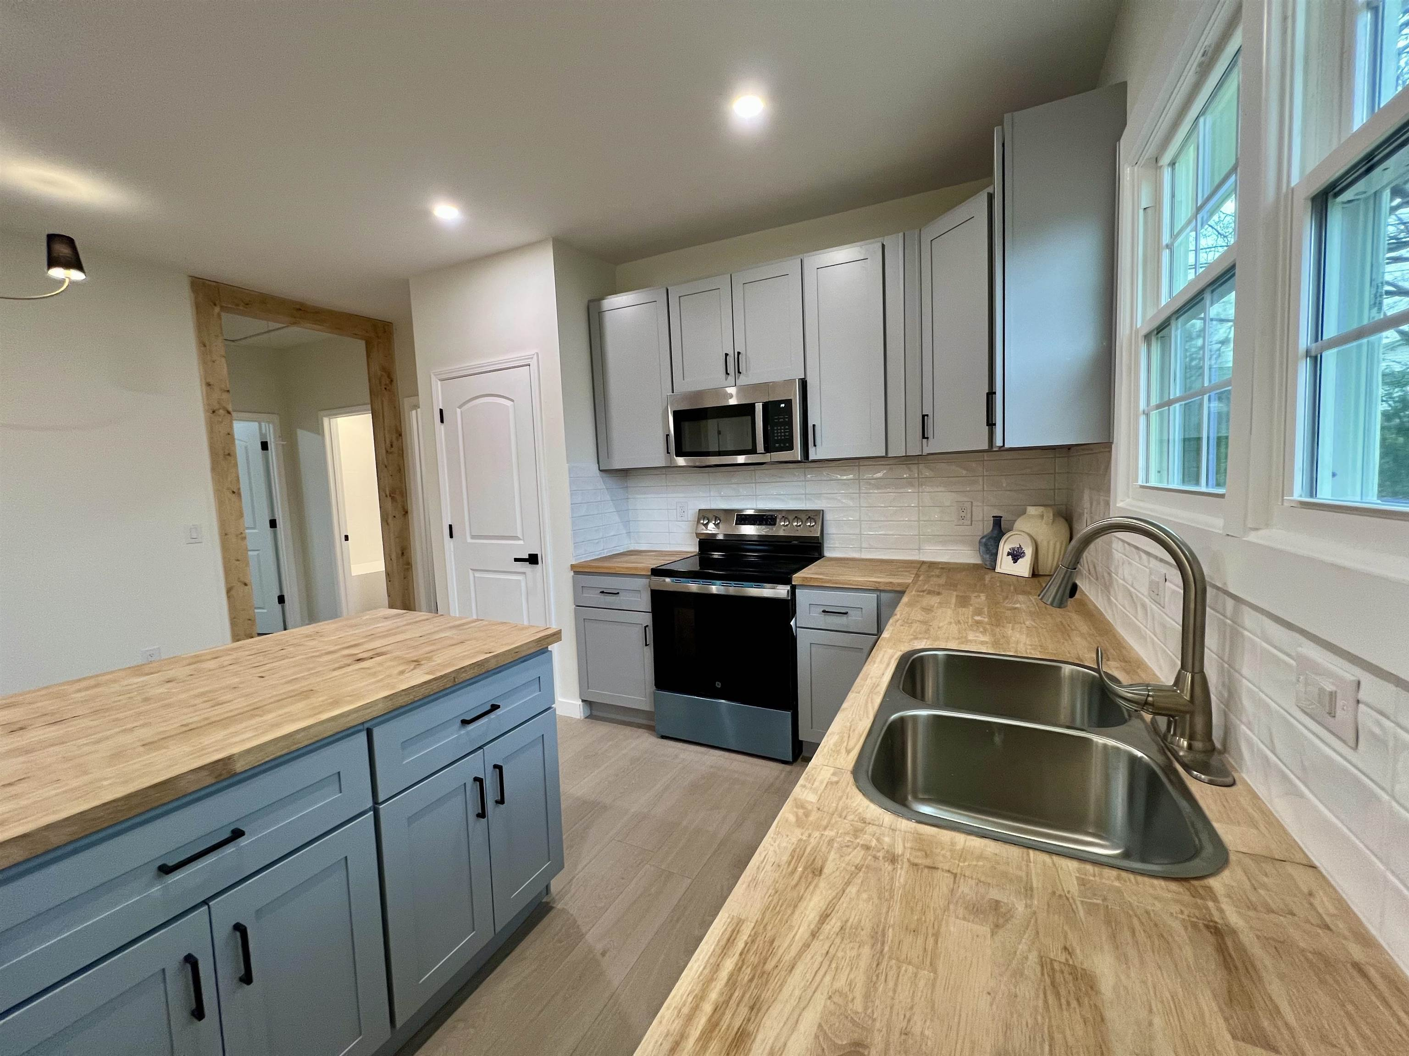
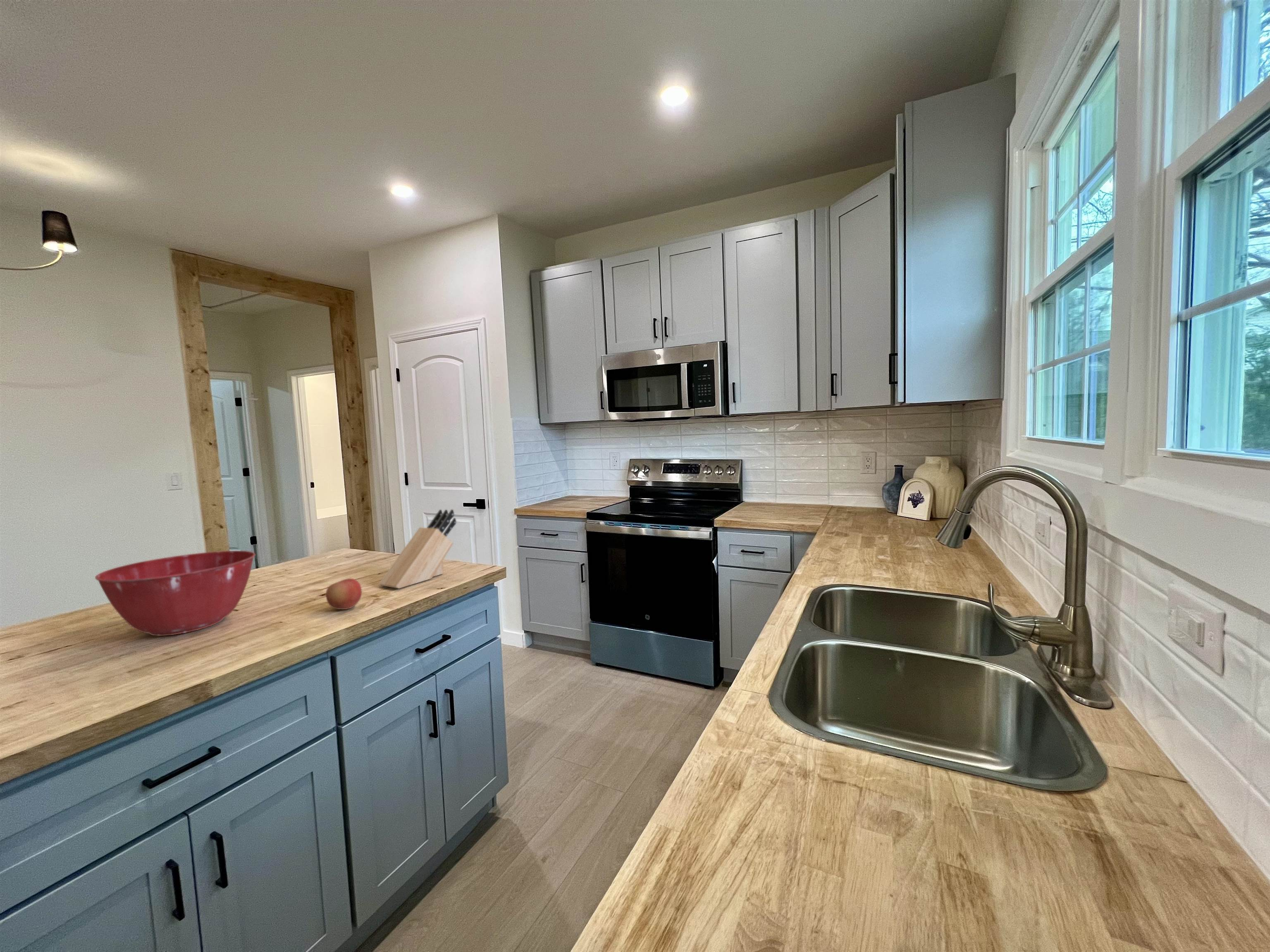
+ mixing bowl (184, 594)
+ knife block (421, 545)
+ apple (344, 593)
